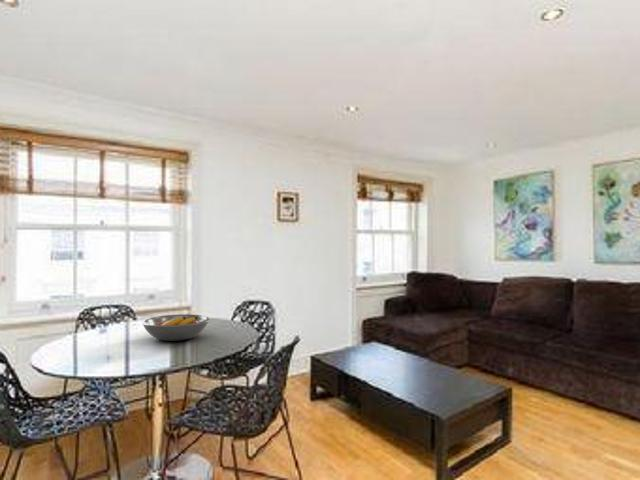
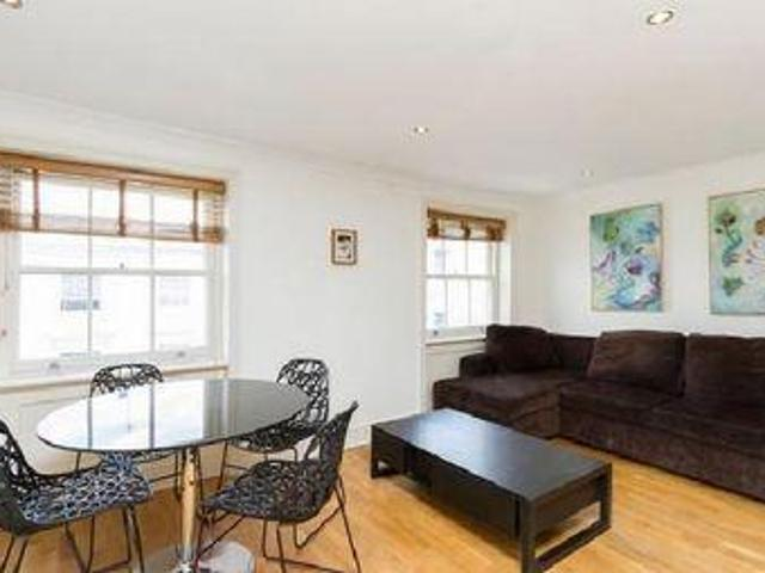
- fruit bowl (176, 326)
